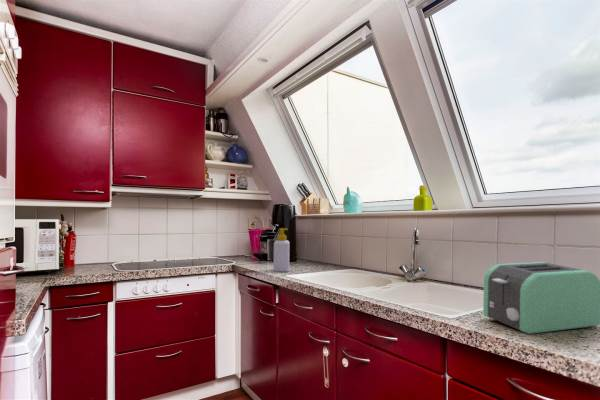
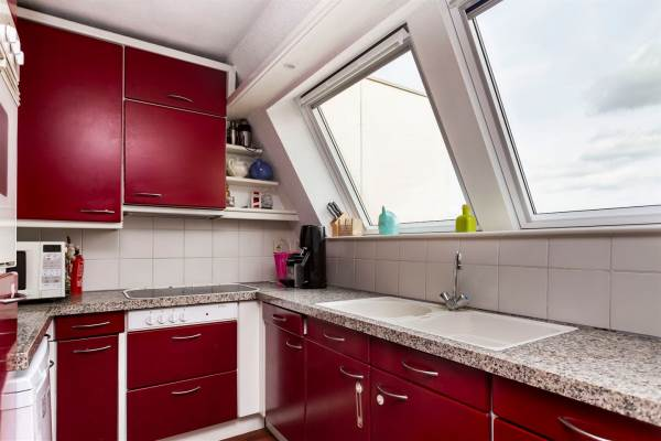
- toaster (540, 295)
- soap bottle (281, 249)
